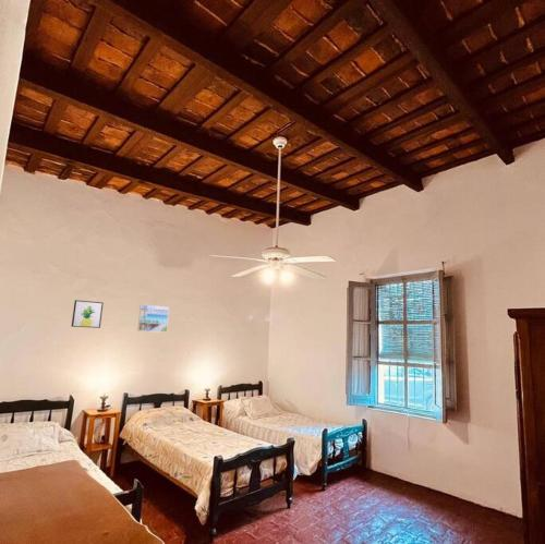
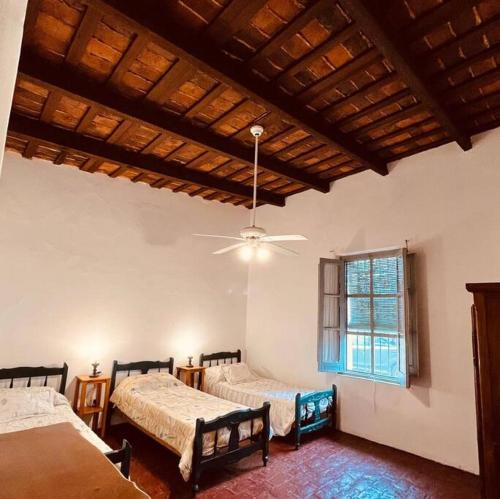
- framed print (154, 318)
- wall art (87, 314)
